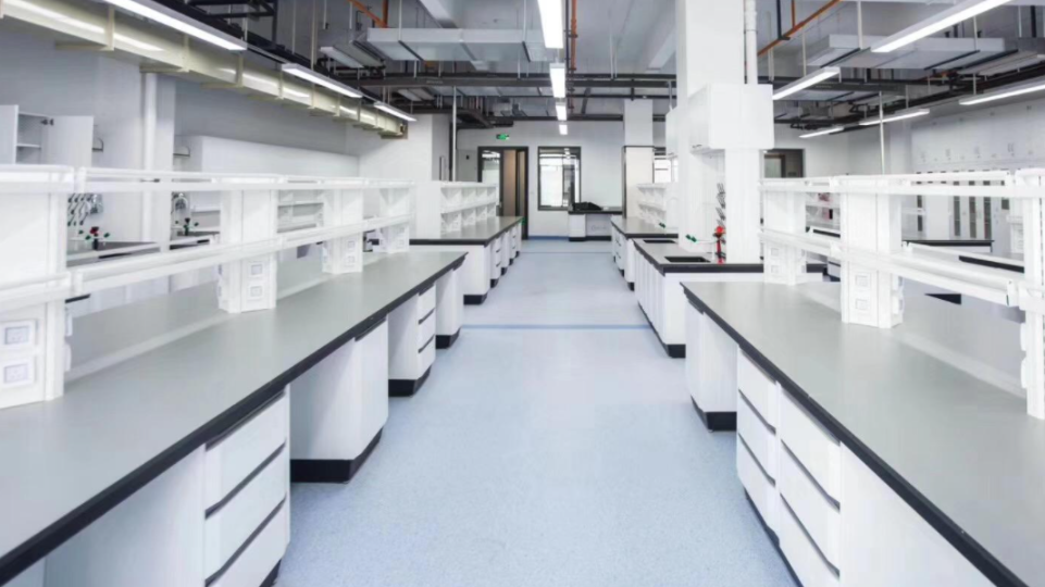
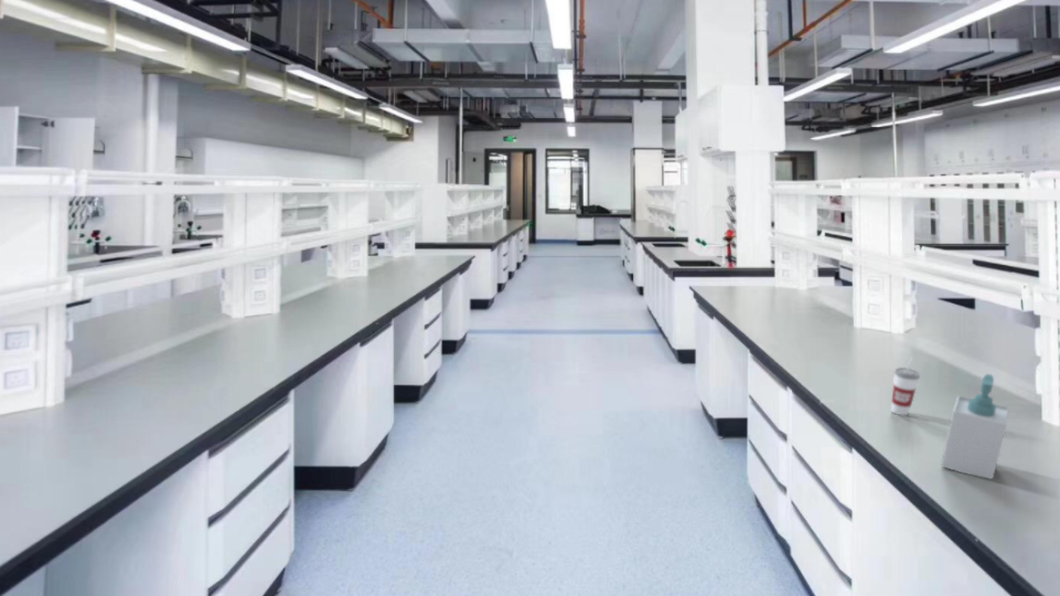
+ cup (904, 385)
+ soap bottle (977, 423)
